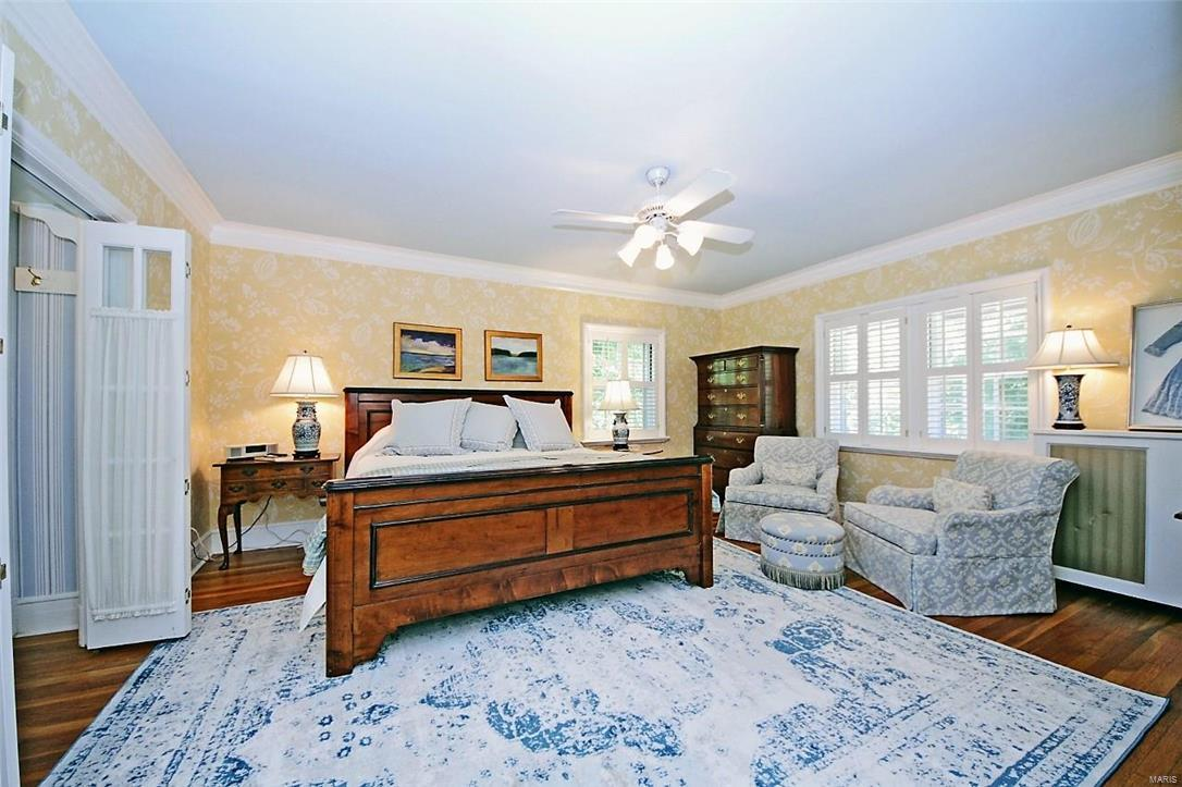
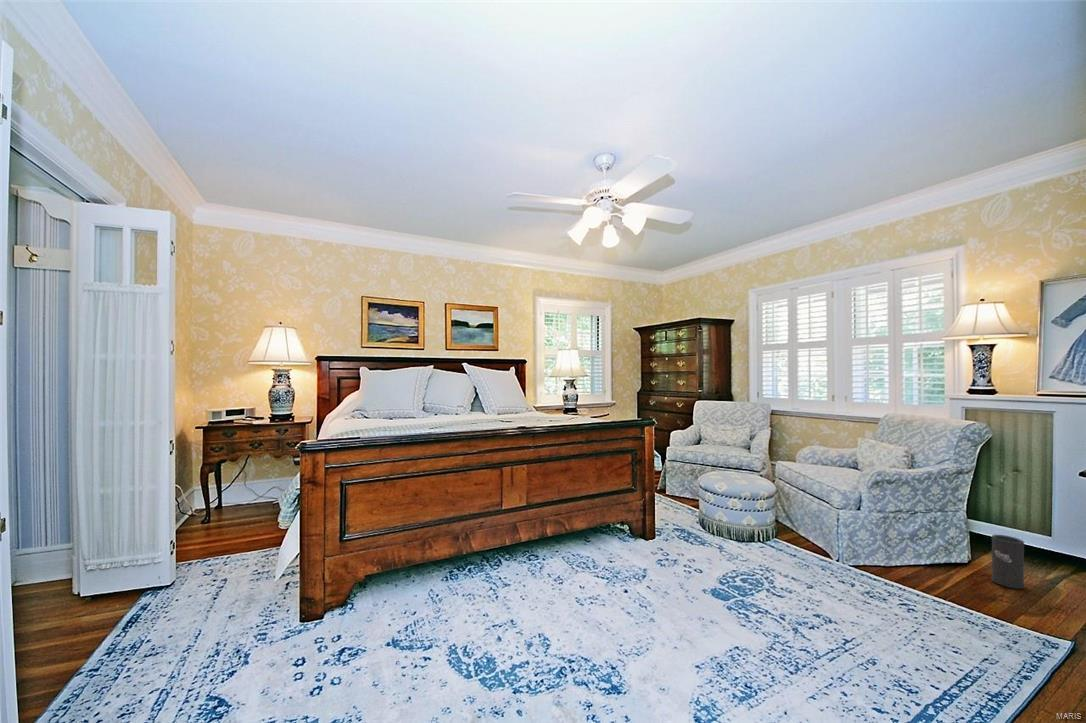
+ speaker (1007, 561)
